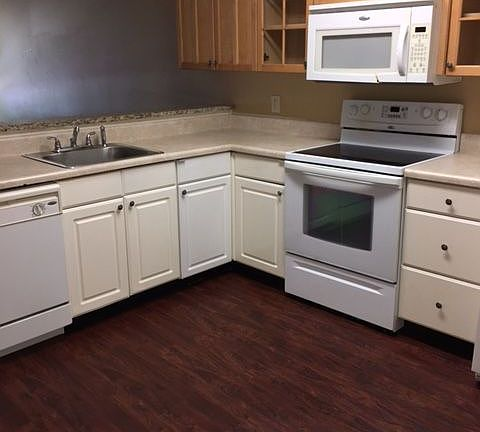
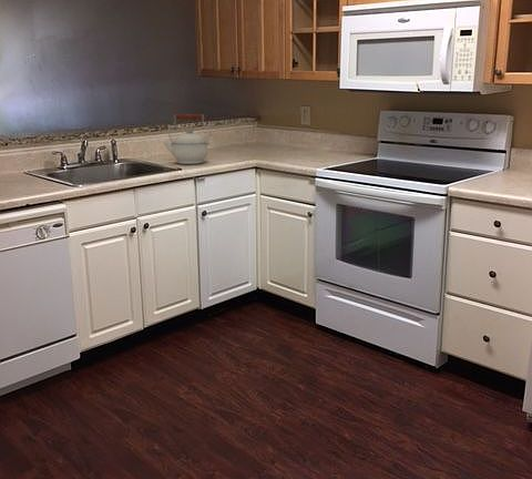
+ kettle (186, 137)
